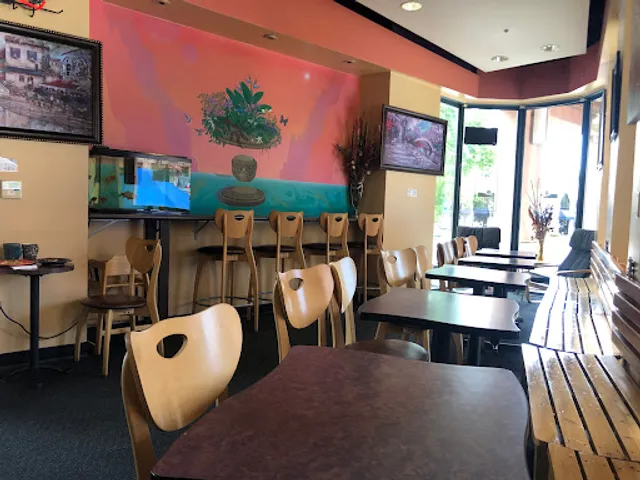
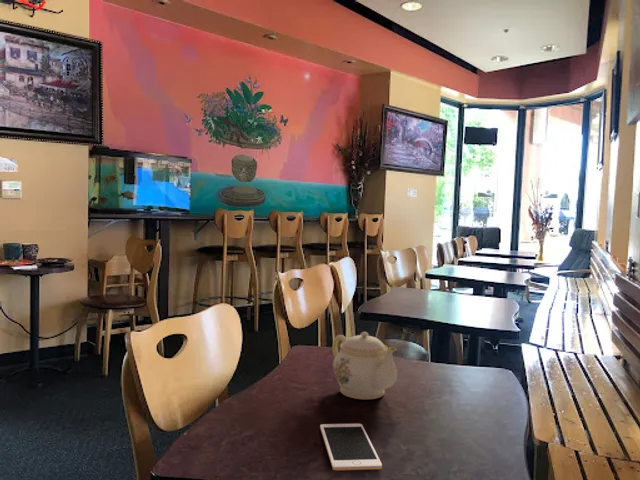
+ cell phone (348, 444)
+ teapot (361, 361)
